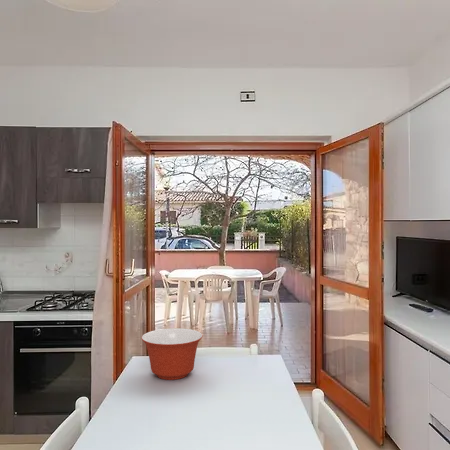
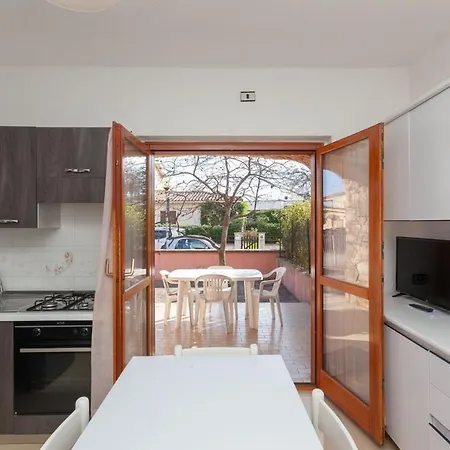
- mixing bowl (172, 354)
